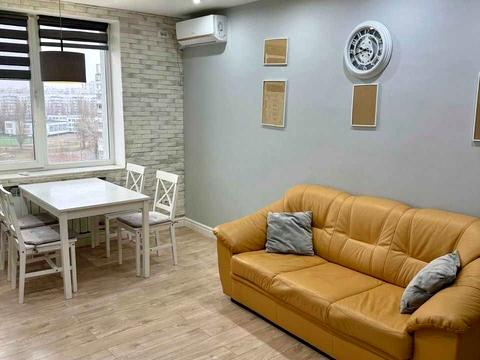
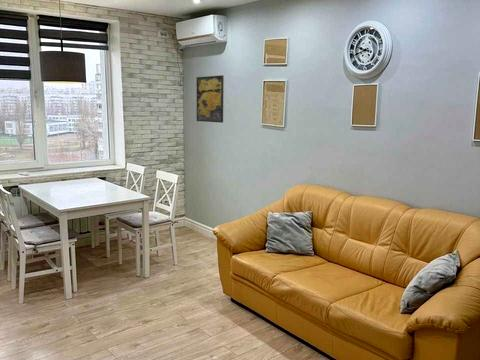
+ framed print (209, 99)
